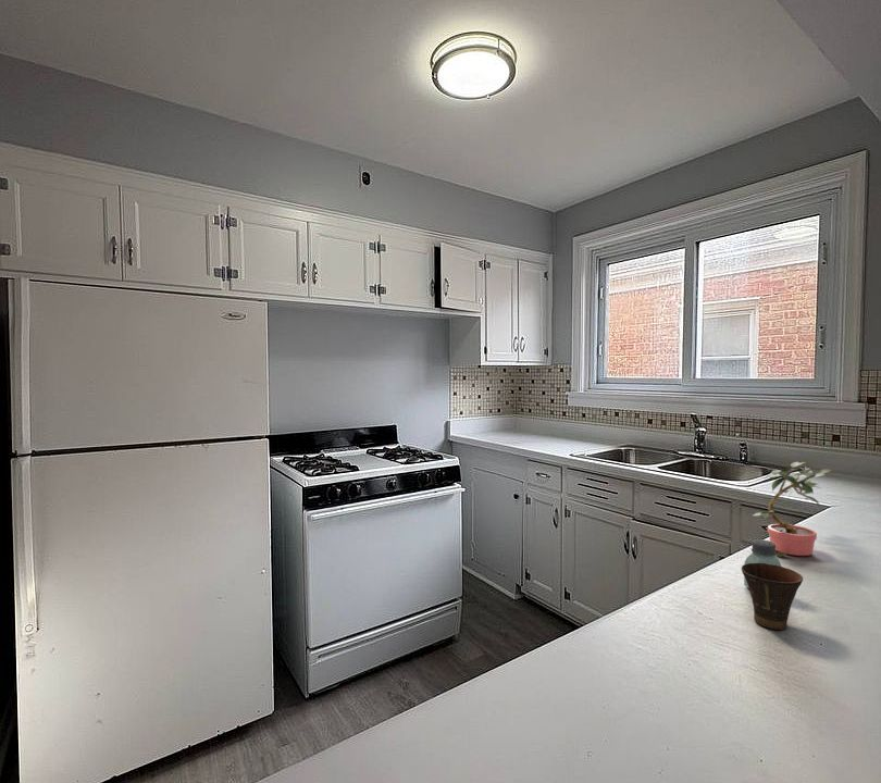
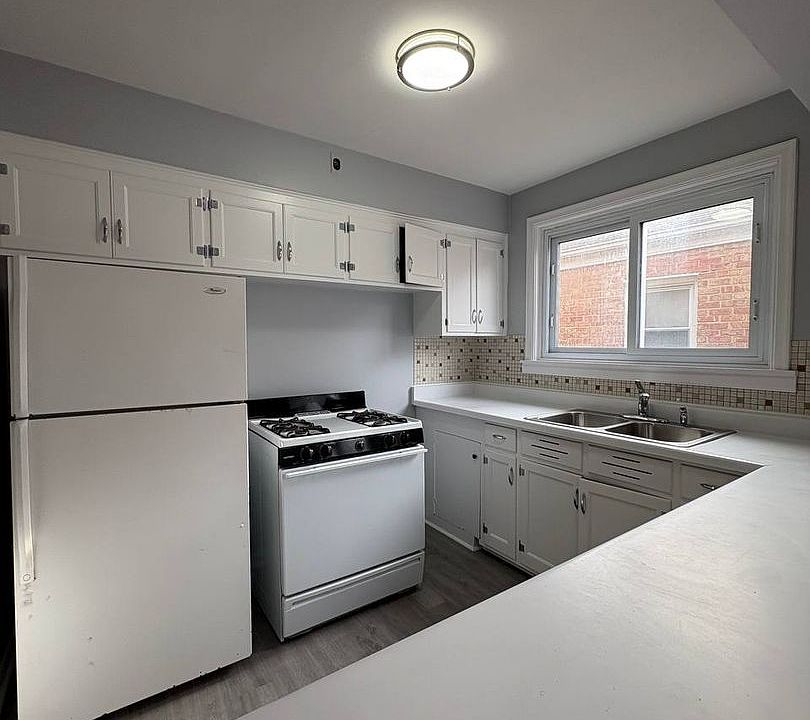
- cup (770, 597)
- saltshaker (762, 562)
- potted plant (797, 493)
